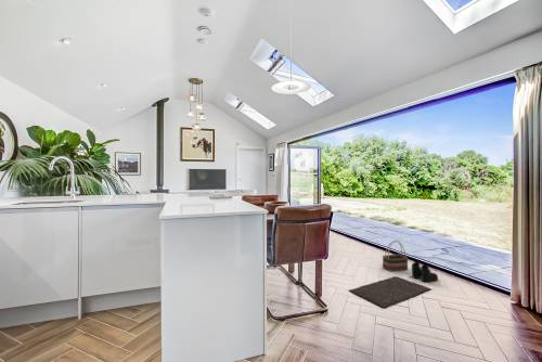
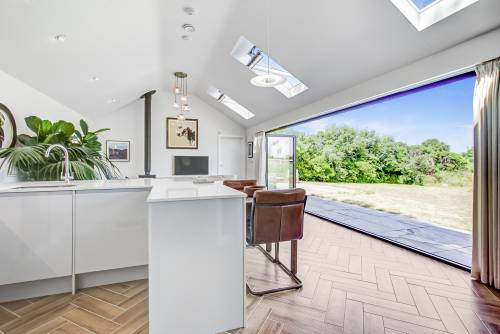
- doormat (390, 289)
- basket (395, 255)
- boots (424, 270)
